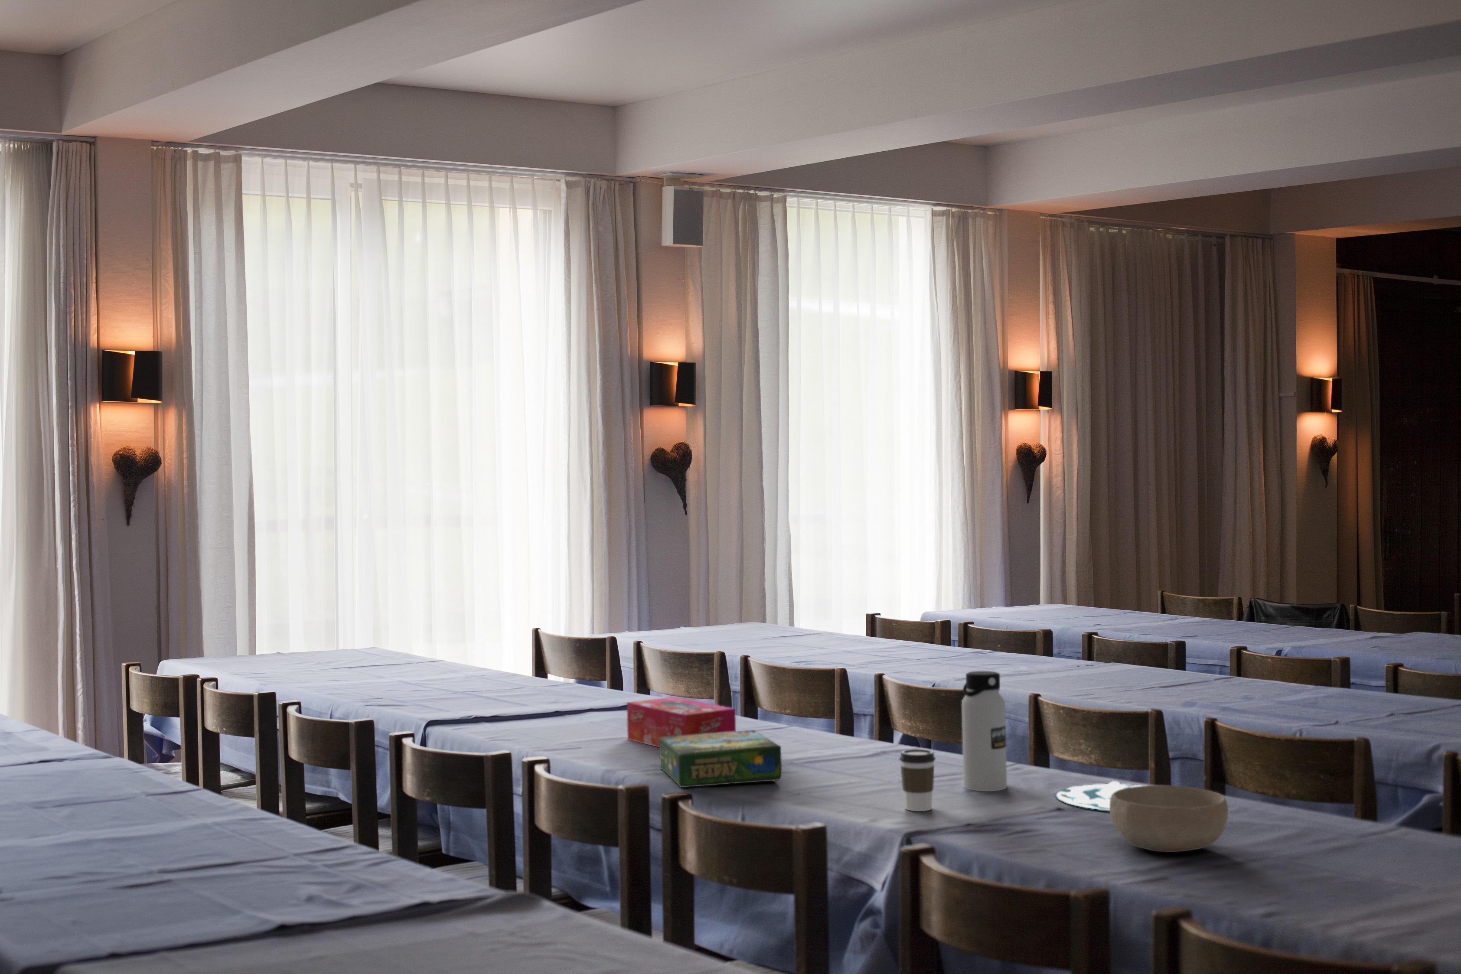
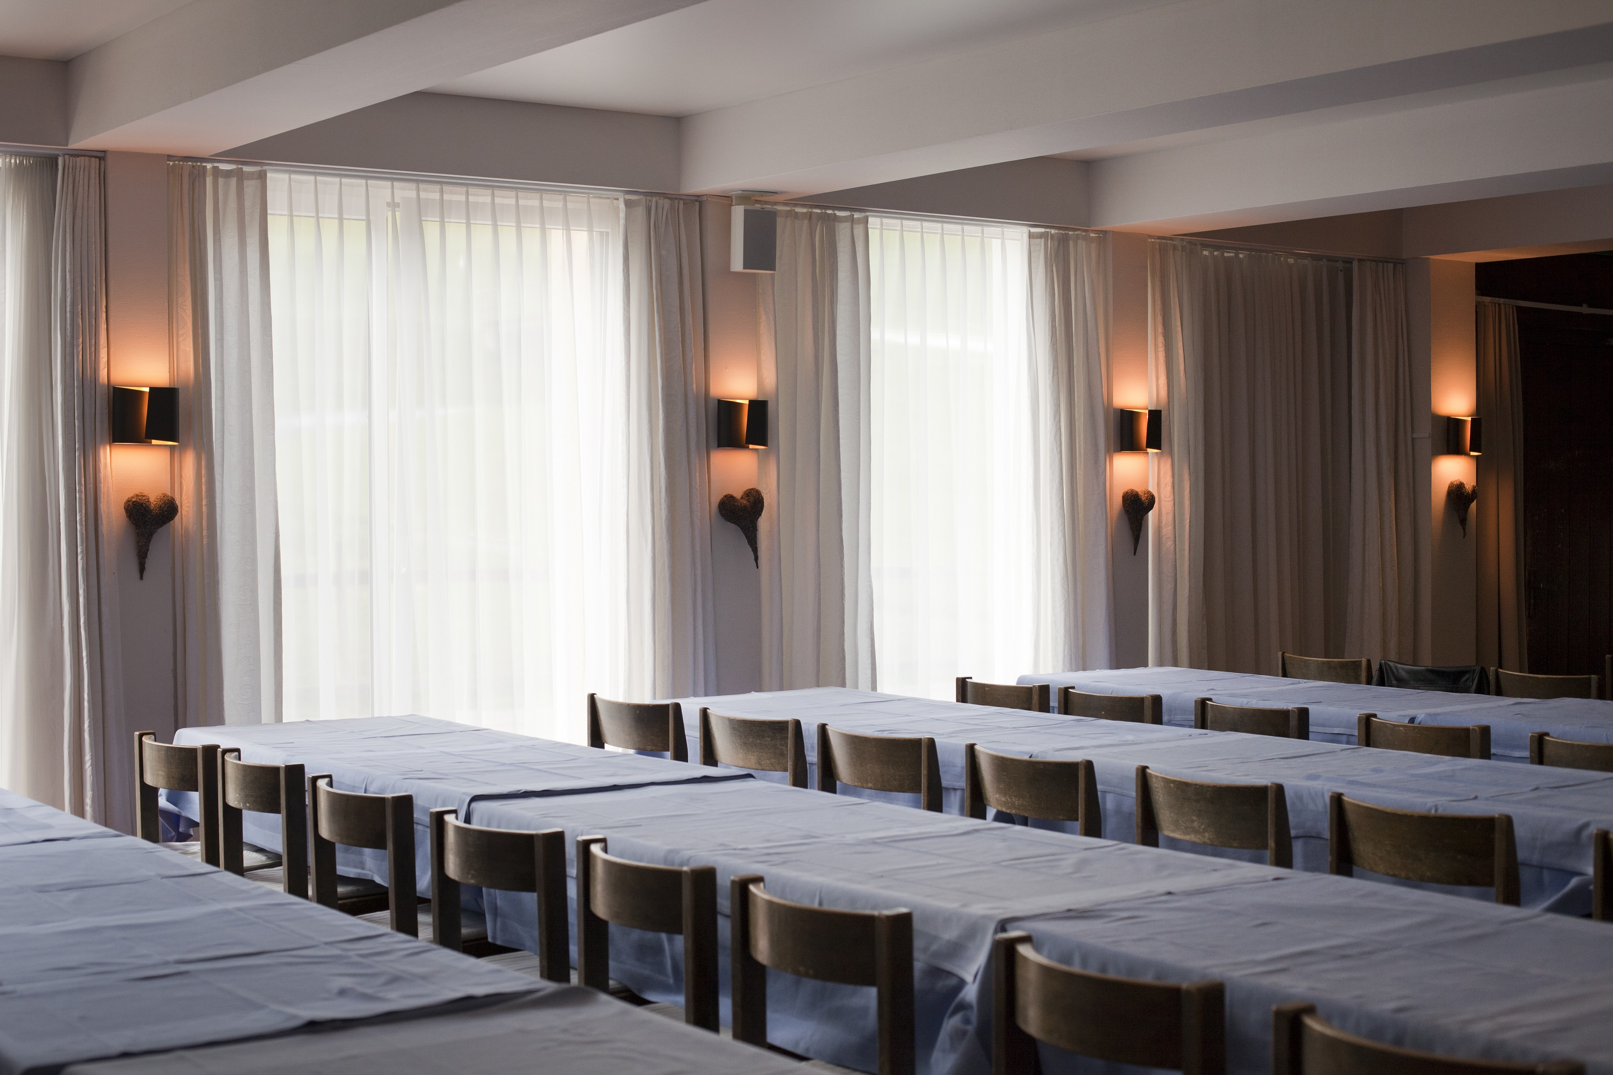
- board game (719, 758)
- plate (1120, 789)
- water bottle (984, 730)
- bowl (1167, 822)
- coffee cup (917, 779)
- tissue box (680, 724)
